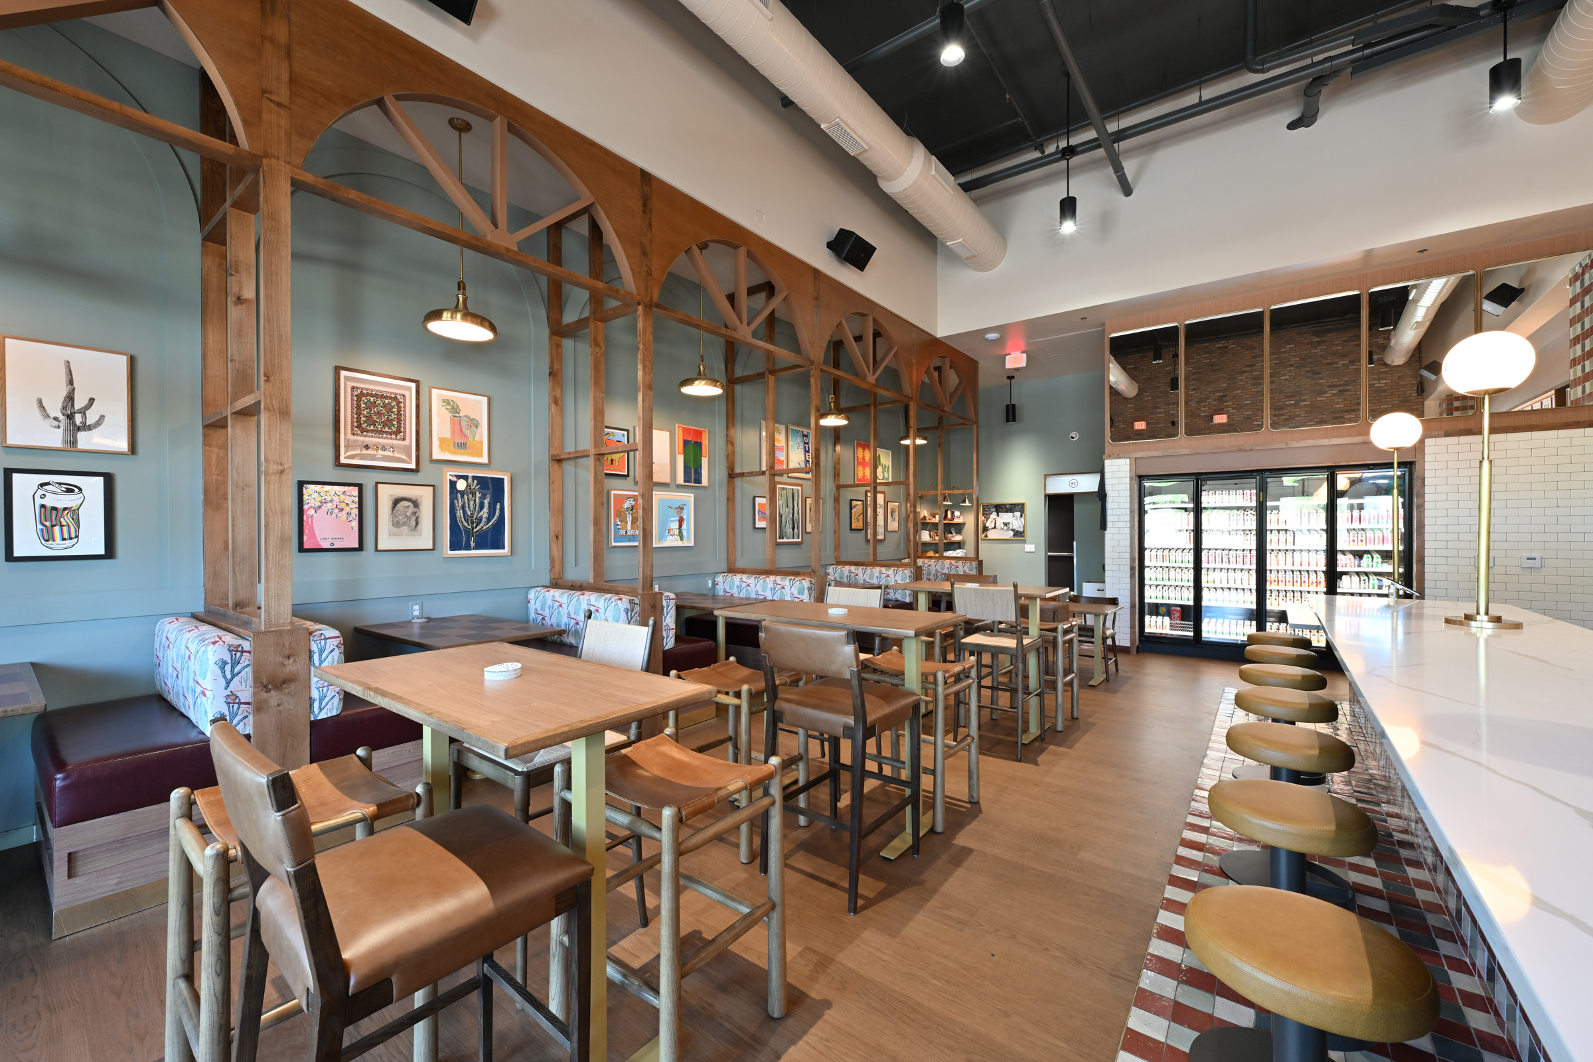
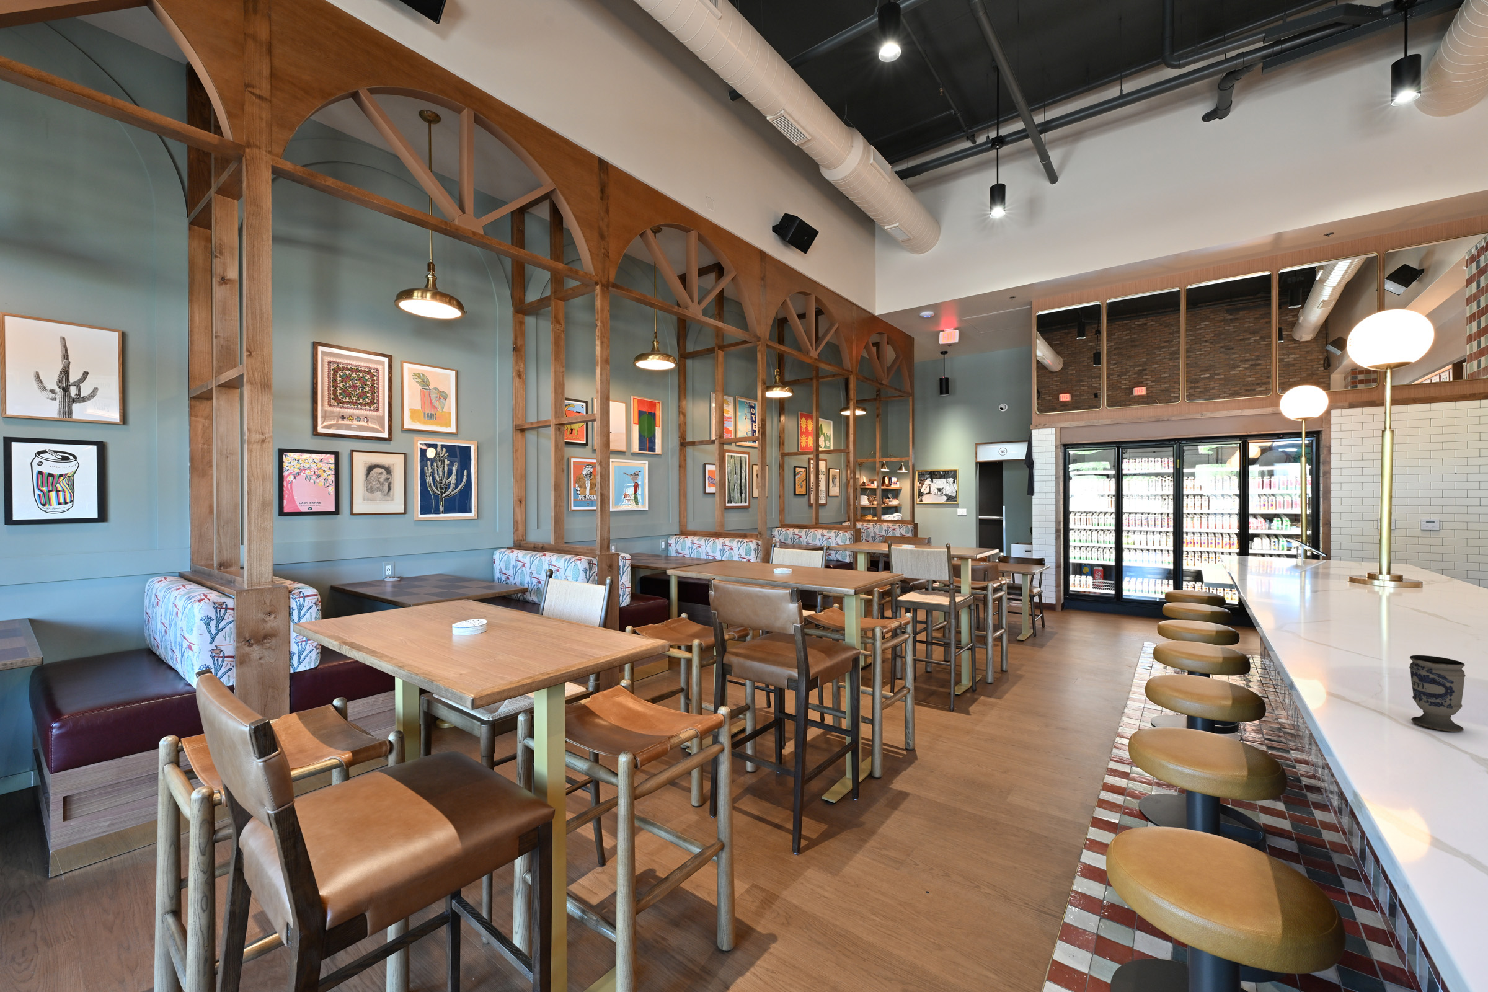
+ cup (1436, 692)
